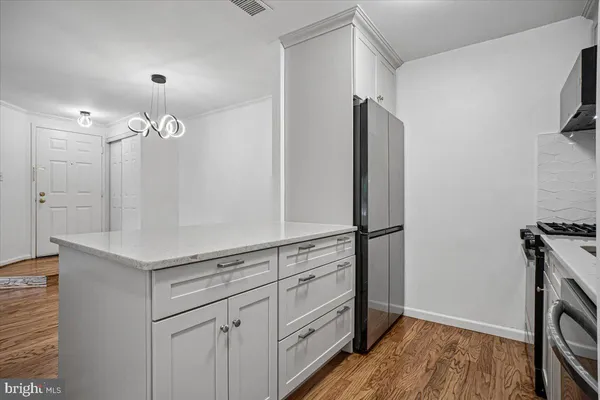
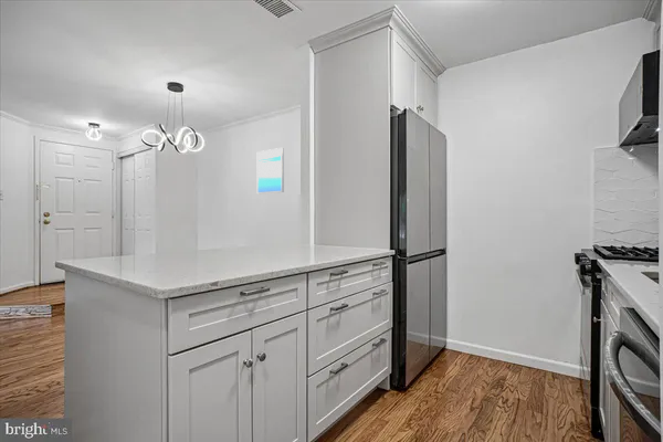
+ wall art (270, 171)
